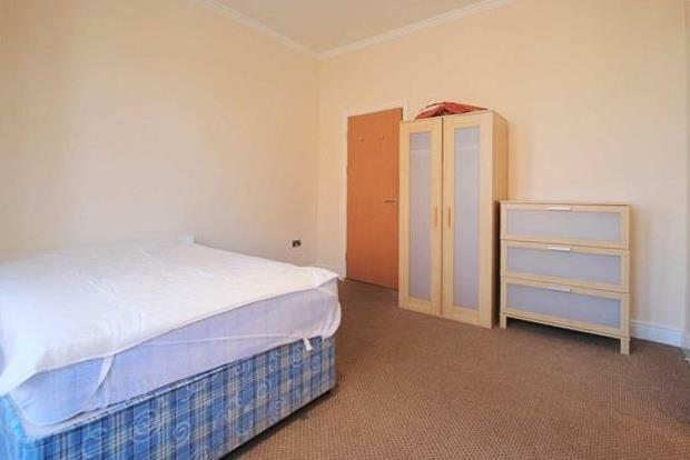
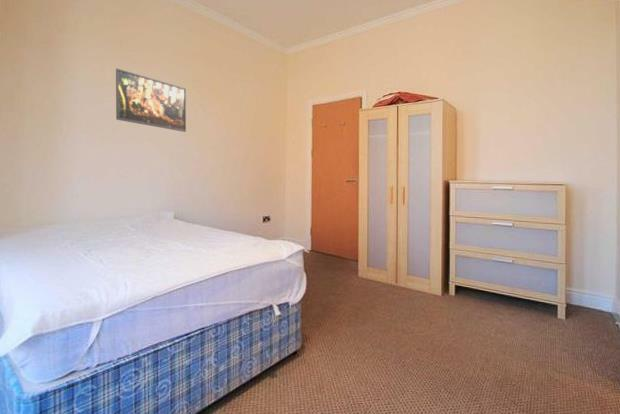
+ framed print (153, 102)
